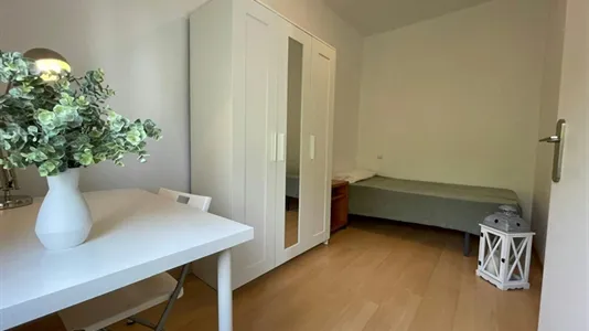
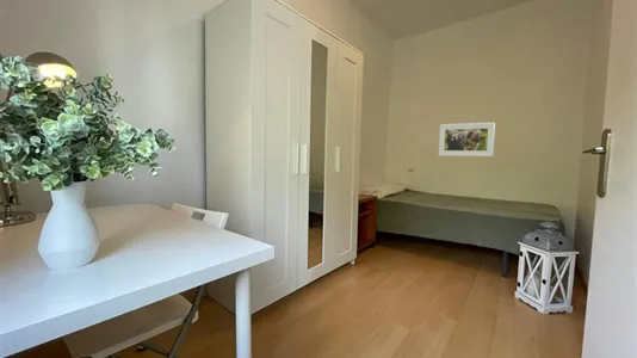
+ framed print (465, 140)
